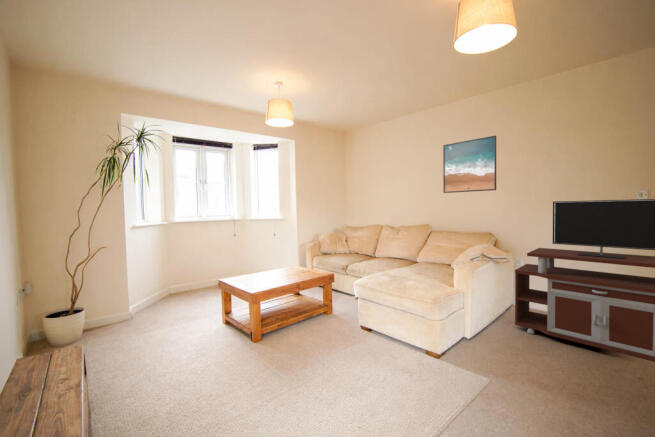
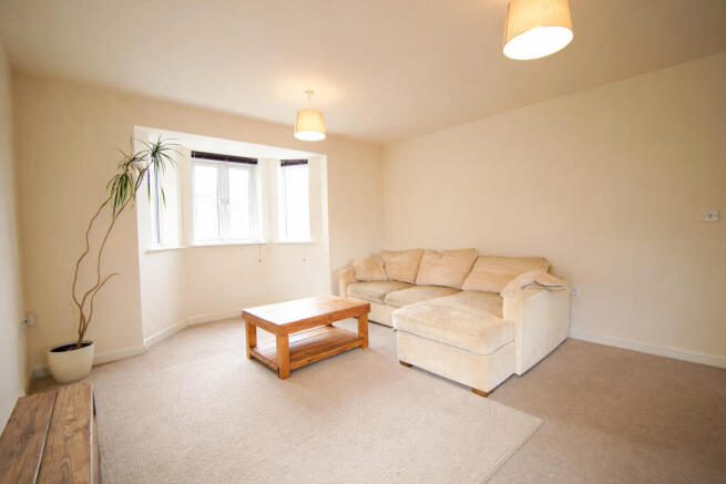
- tv stand (600, 272)
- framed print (468, 166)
